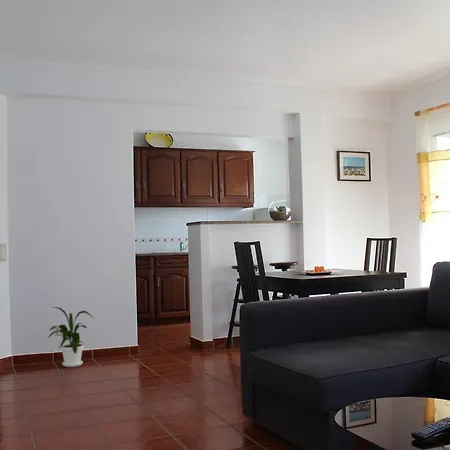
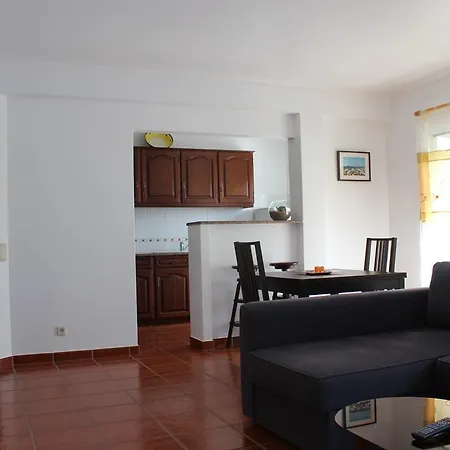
- house plant (70, 335)
